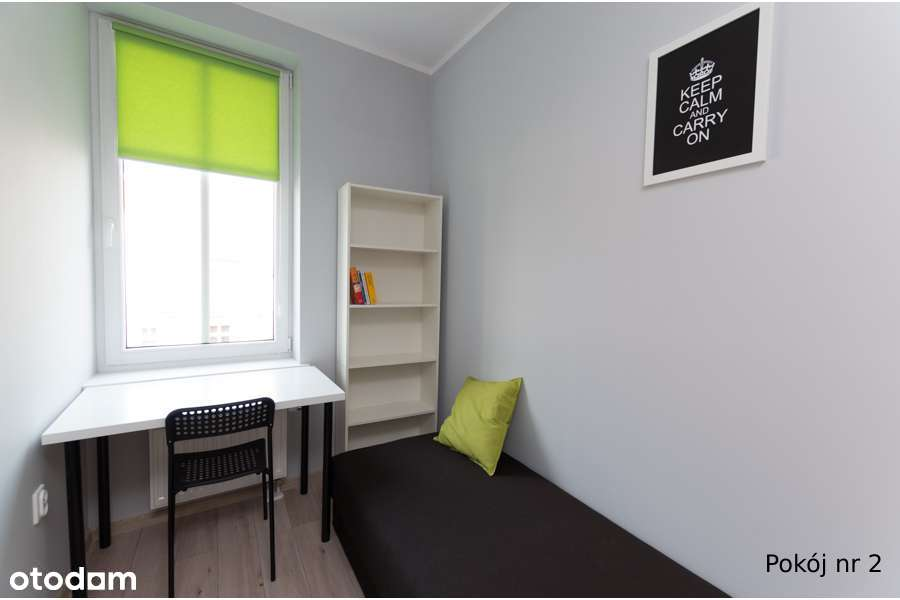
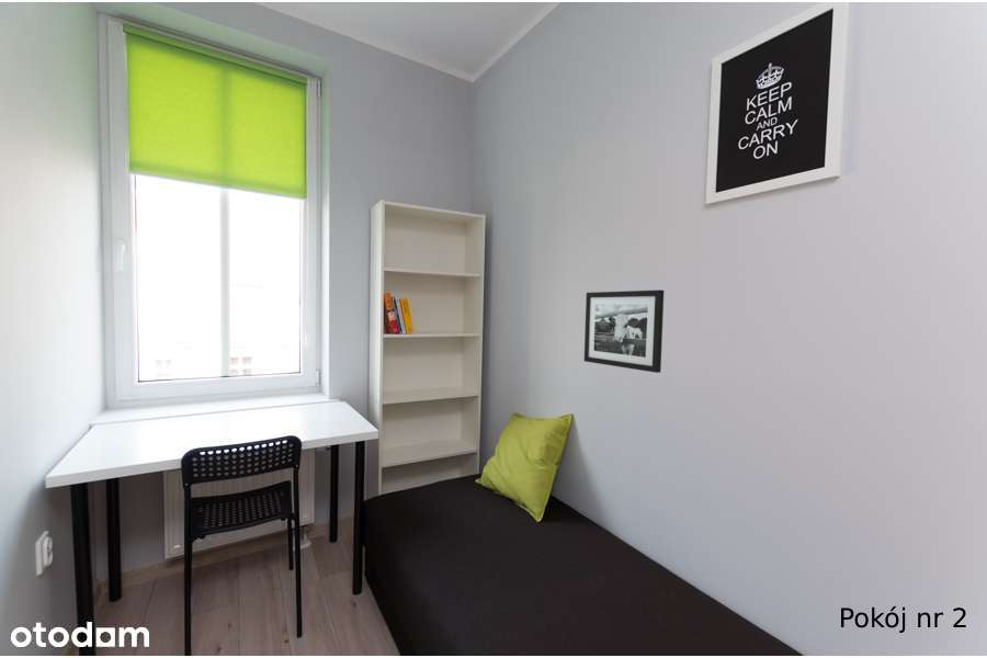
+ picture frame (620, 329)
